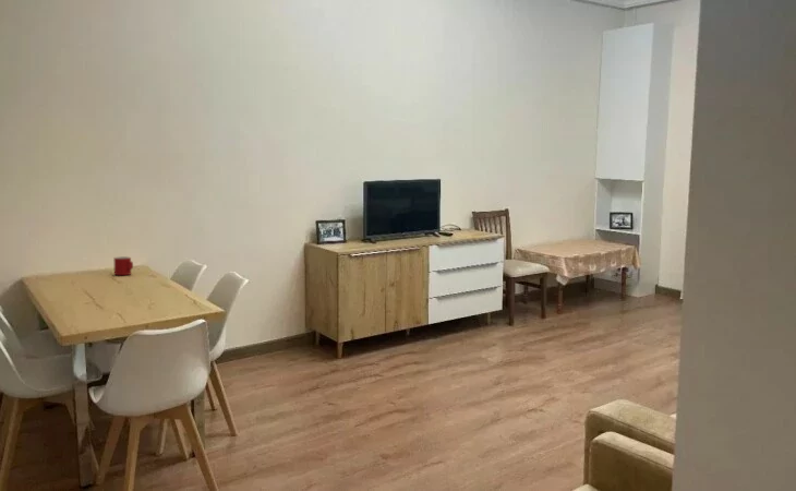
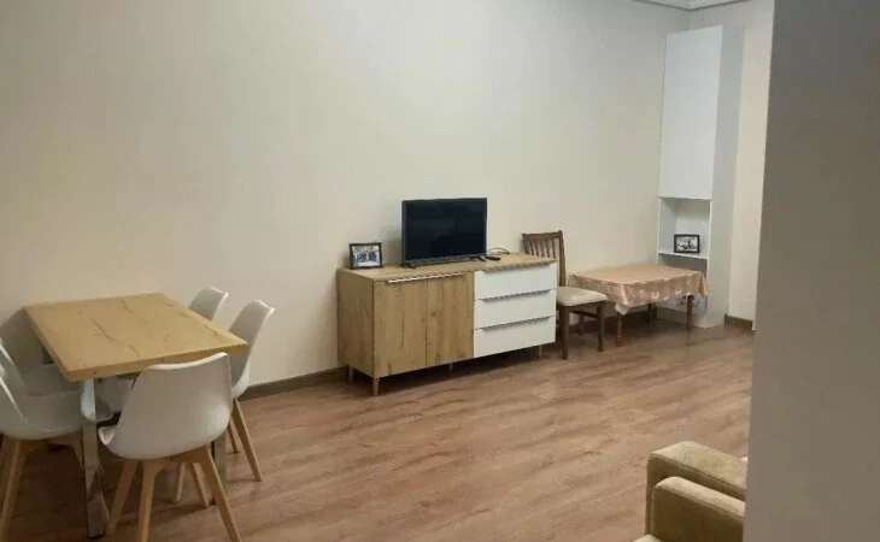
- mug (124, 265)
